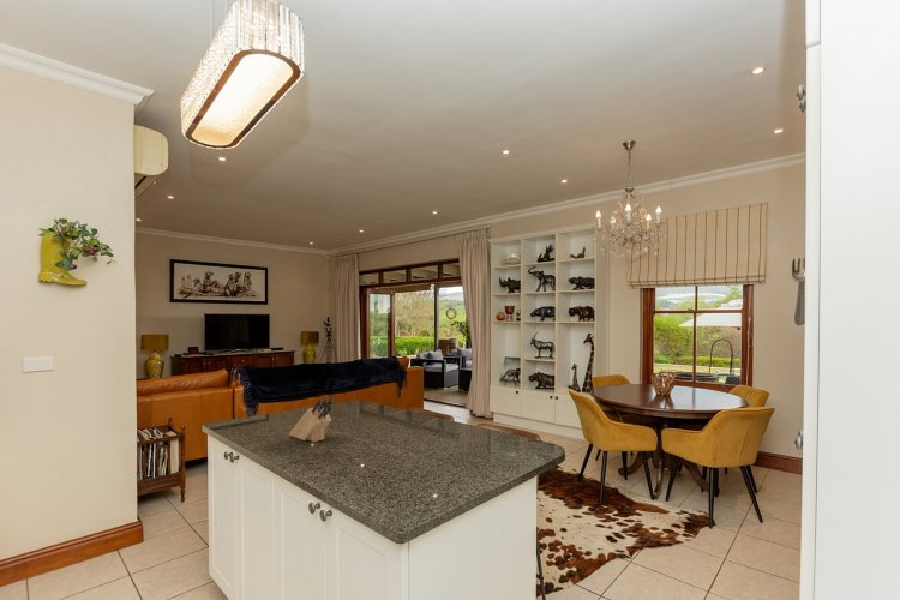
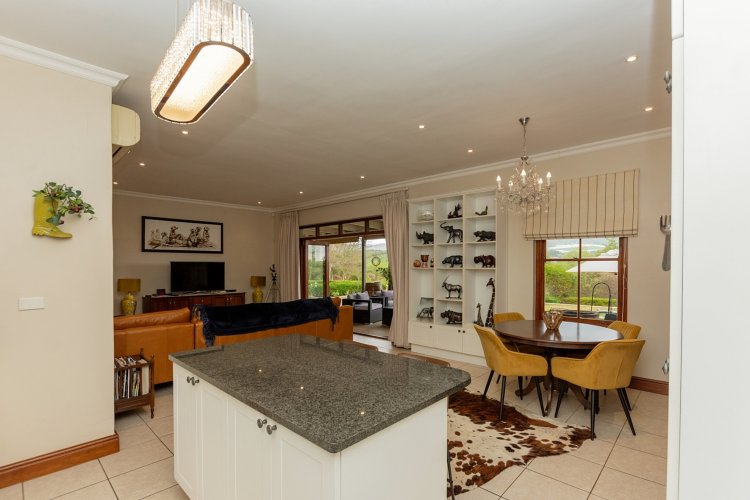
- knife block (312, 416)
